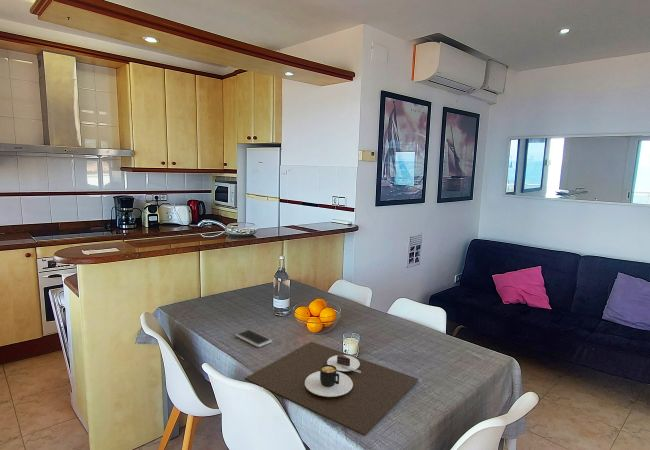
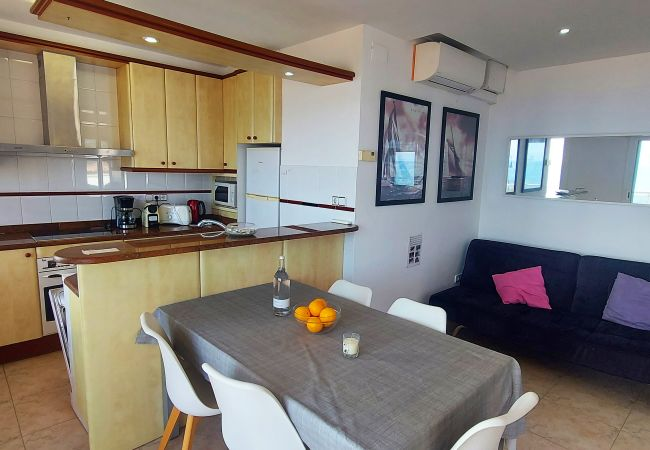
- smartphone (253, 337)
- place mat (332, 370)
